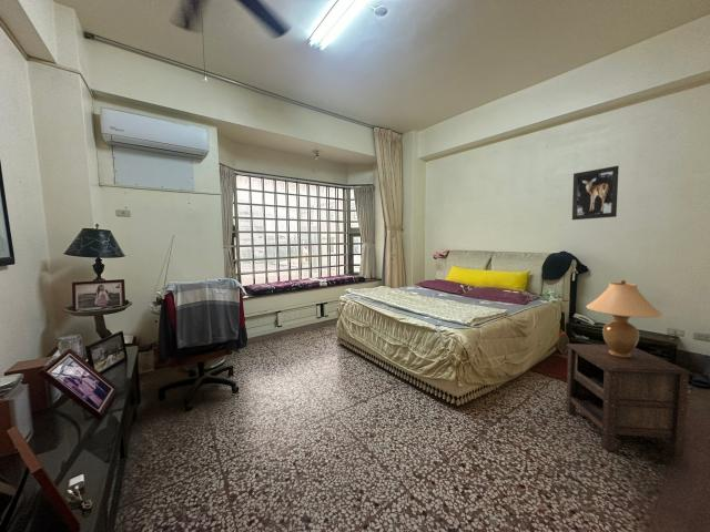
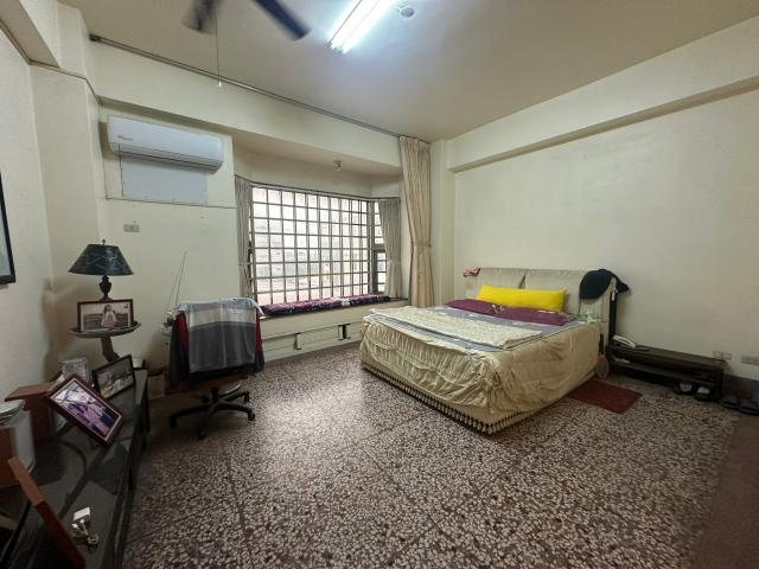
- nightstand (619, 393)
- wall art (594, 194)
- table lamp (620, 317)
